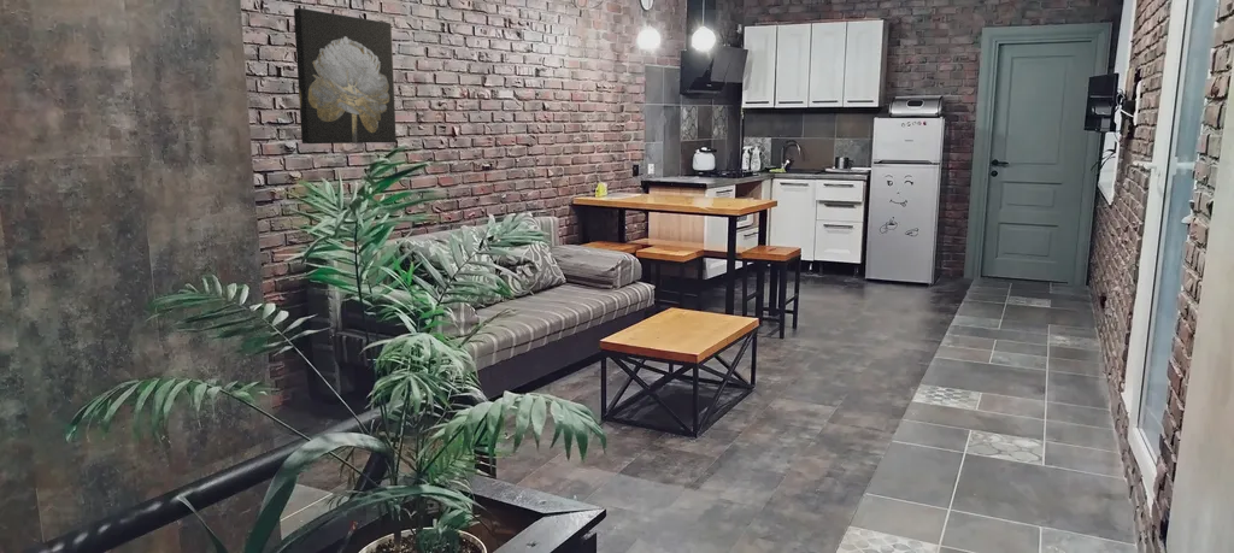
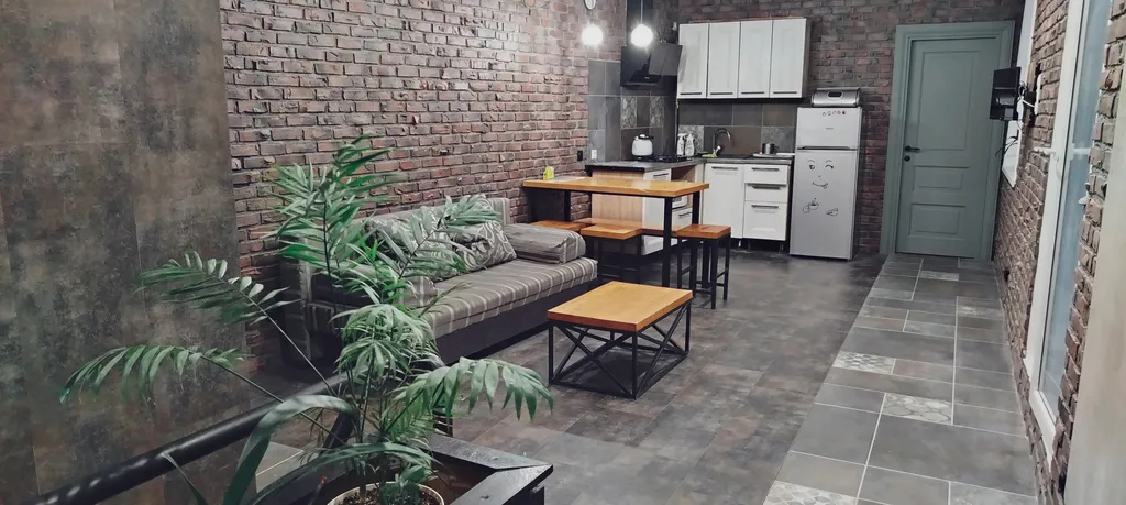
- wall art (348, 80)
